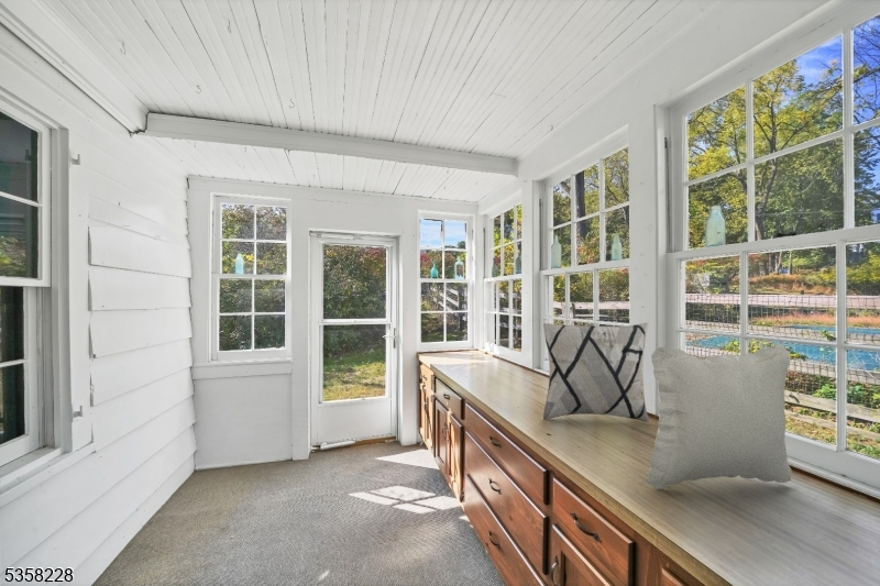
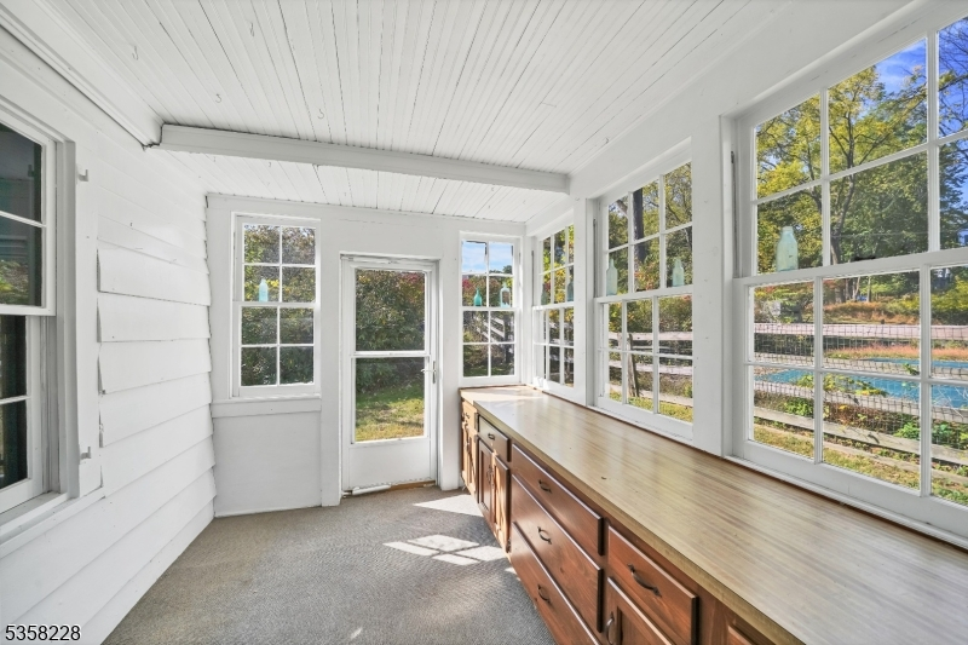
- decorative pillow (595, 371)
- cushion (721, 416)
